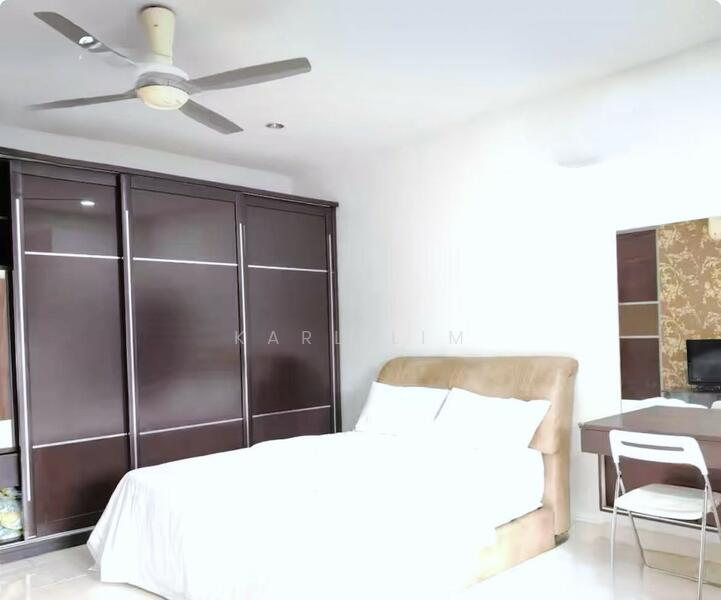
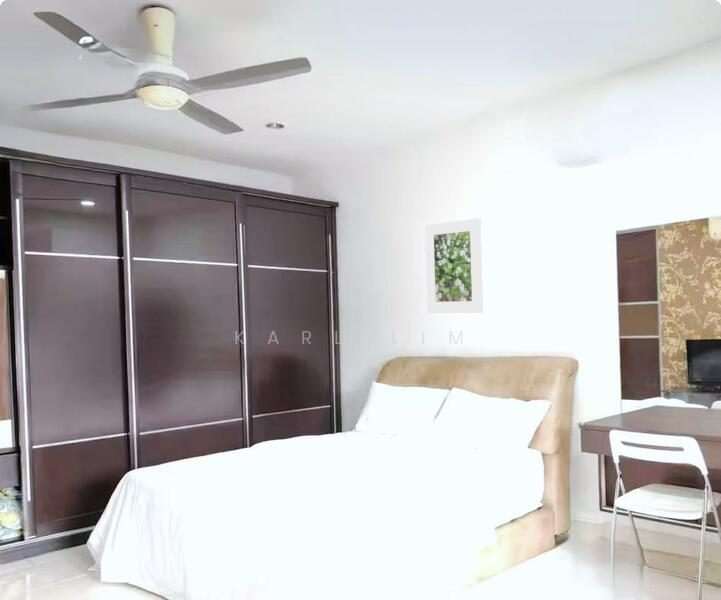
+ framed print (452, 267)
